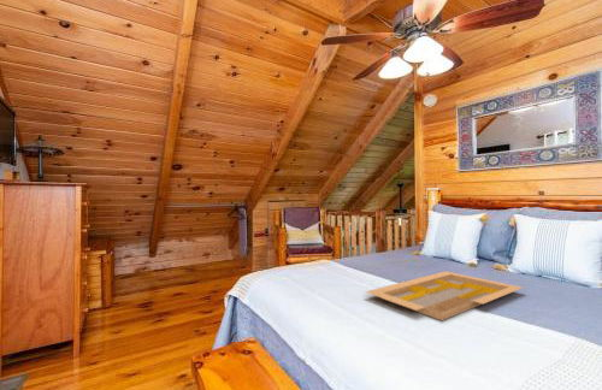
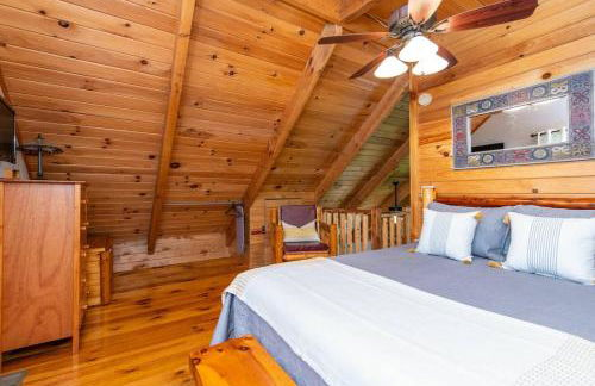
- serving tray (444, 292)
